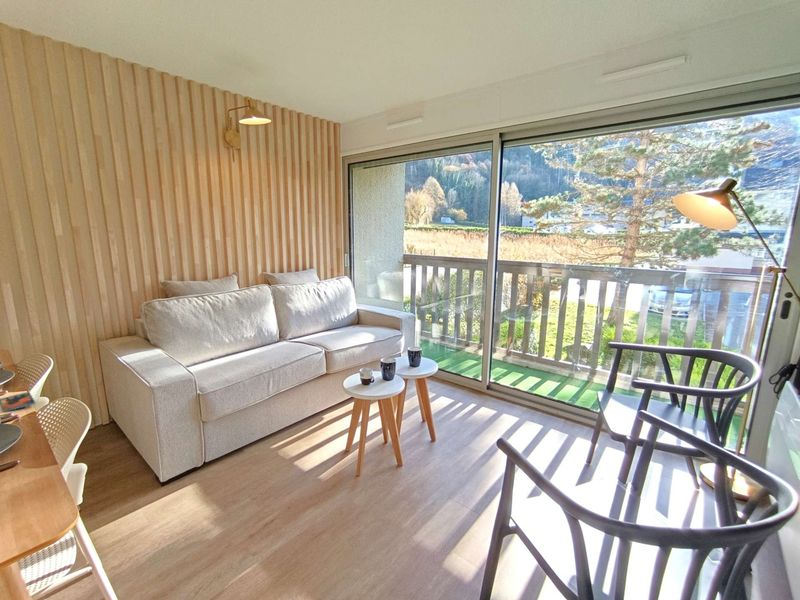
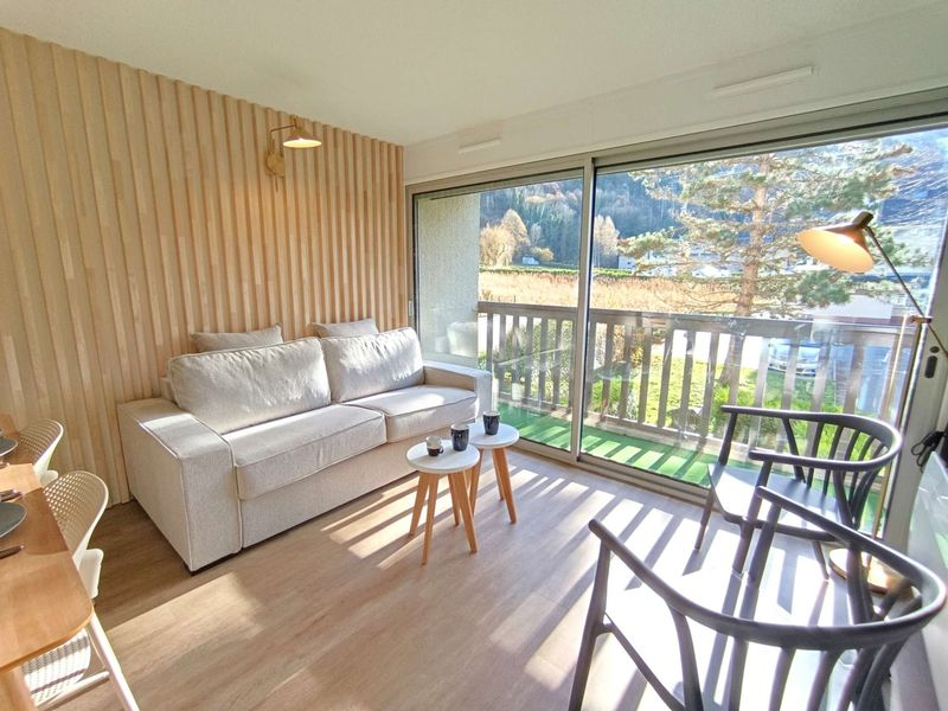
- smartphone (17, 401)
